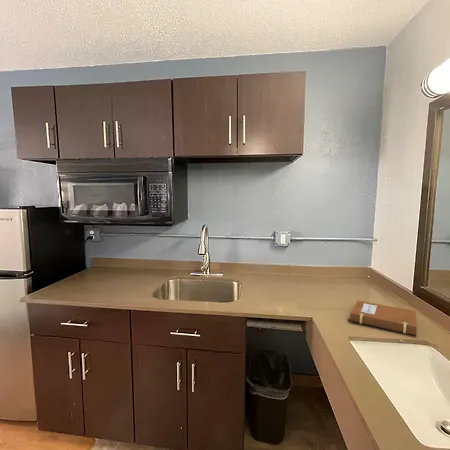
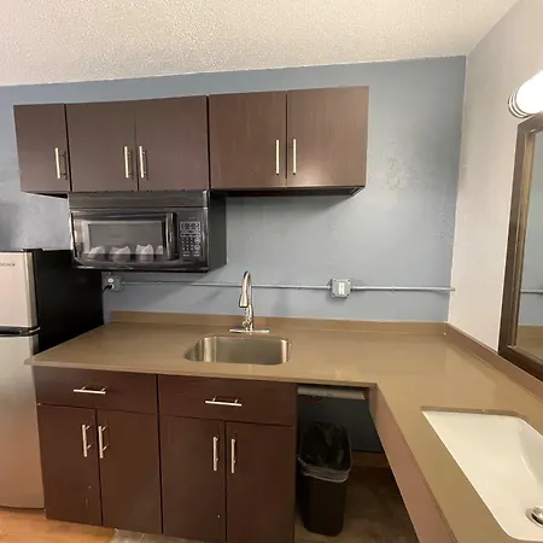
- notebook (381, 316)
